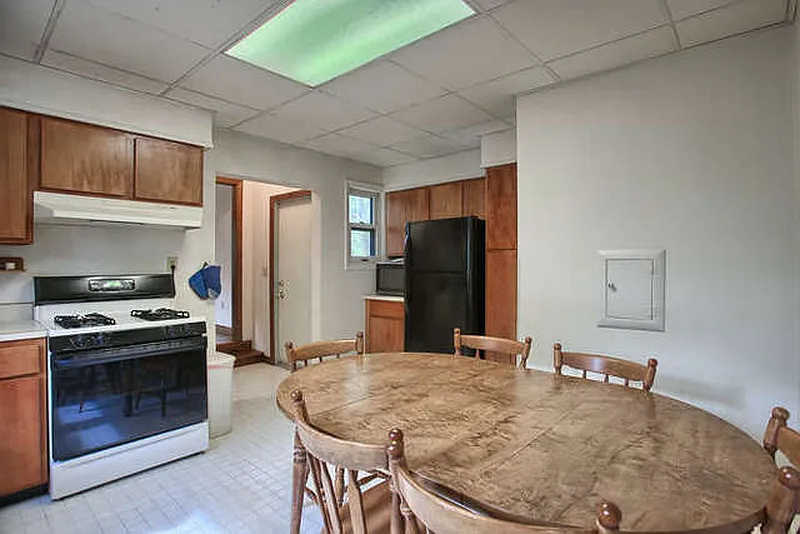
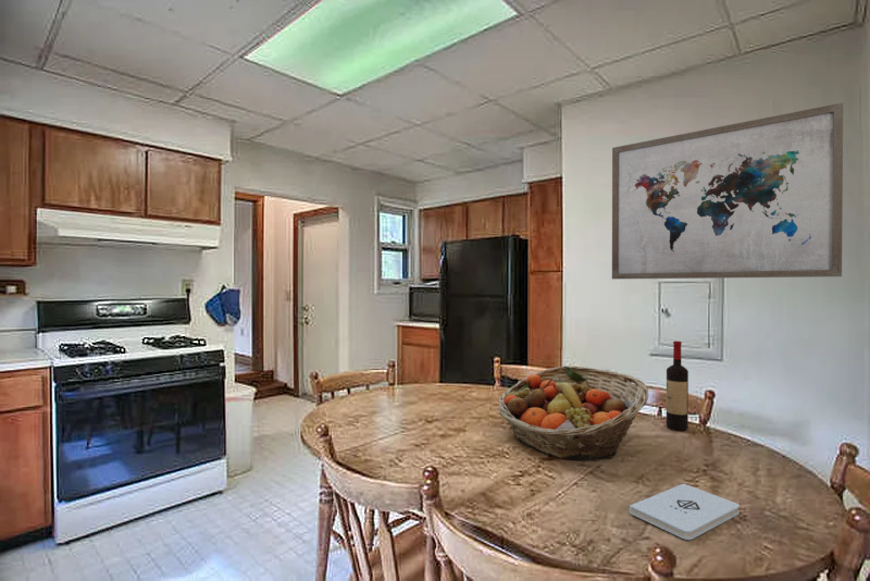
+ fruit basket (568, 407)
+ wall art (711, 203)
+ wine bottle (676, 384)
+ notepad (685, 508)
